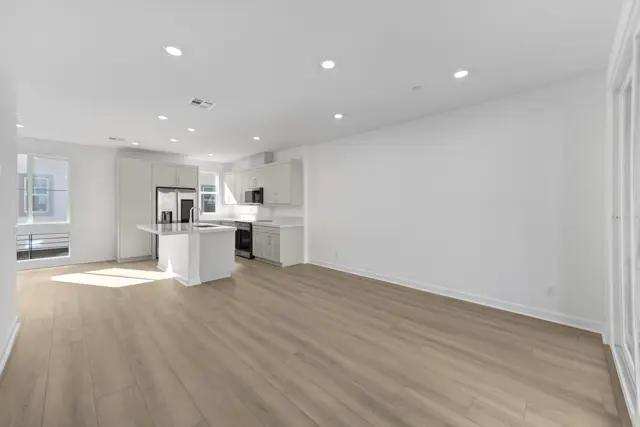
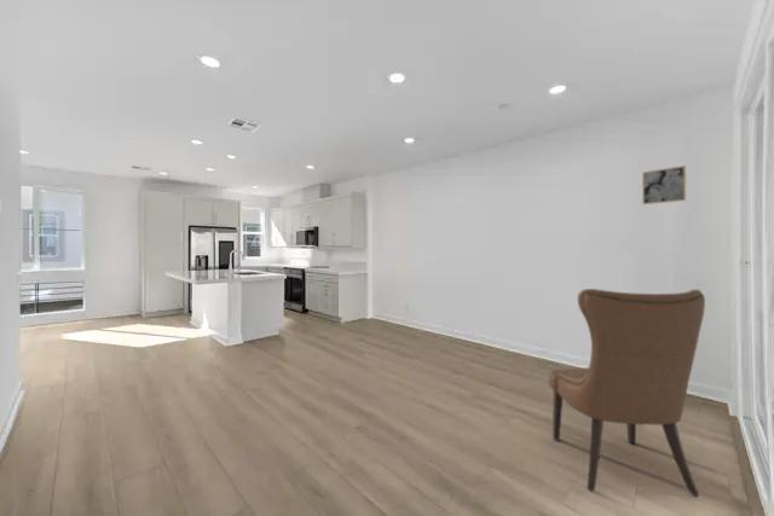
+ chair (618, 376)
+ wall art (663, 185)
